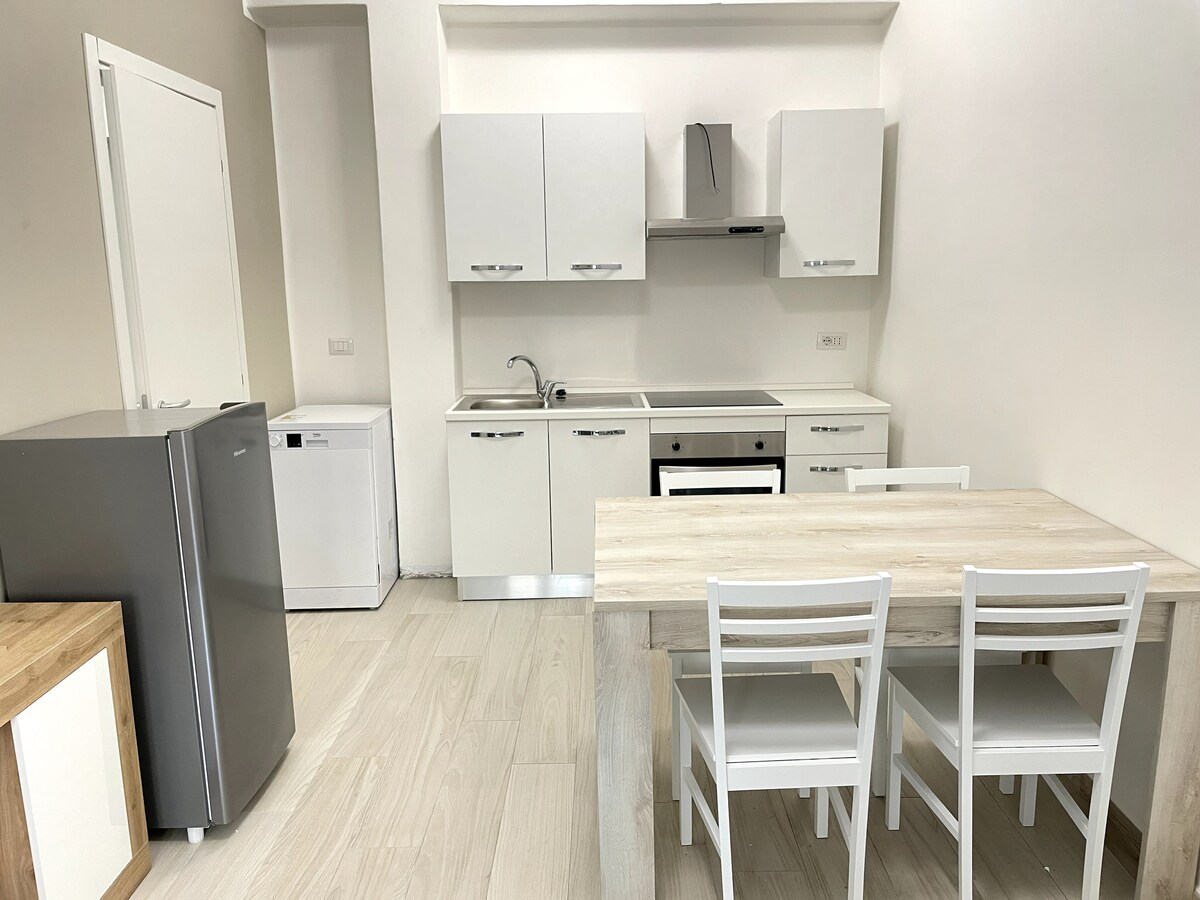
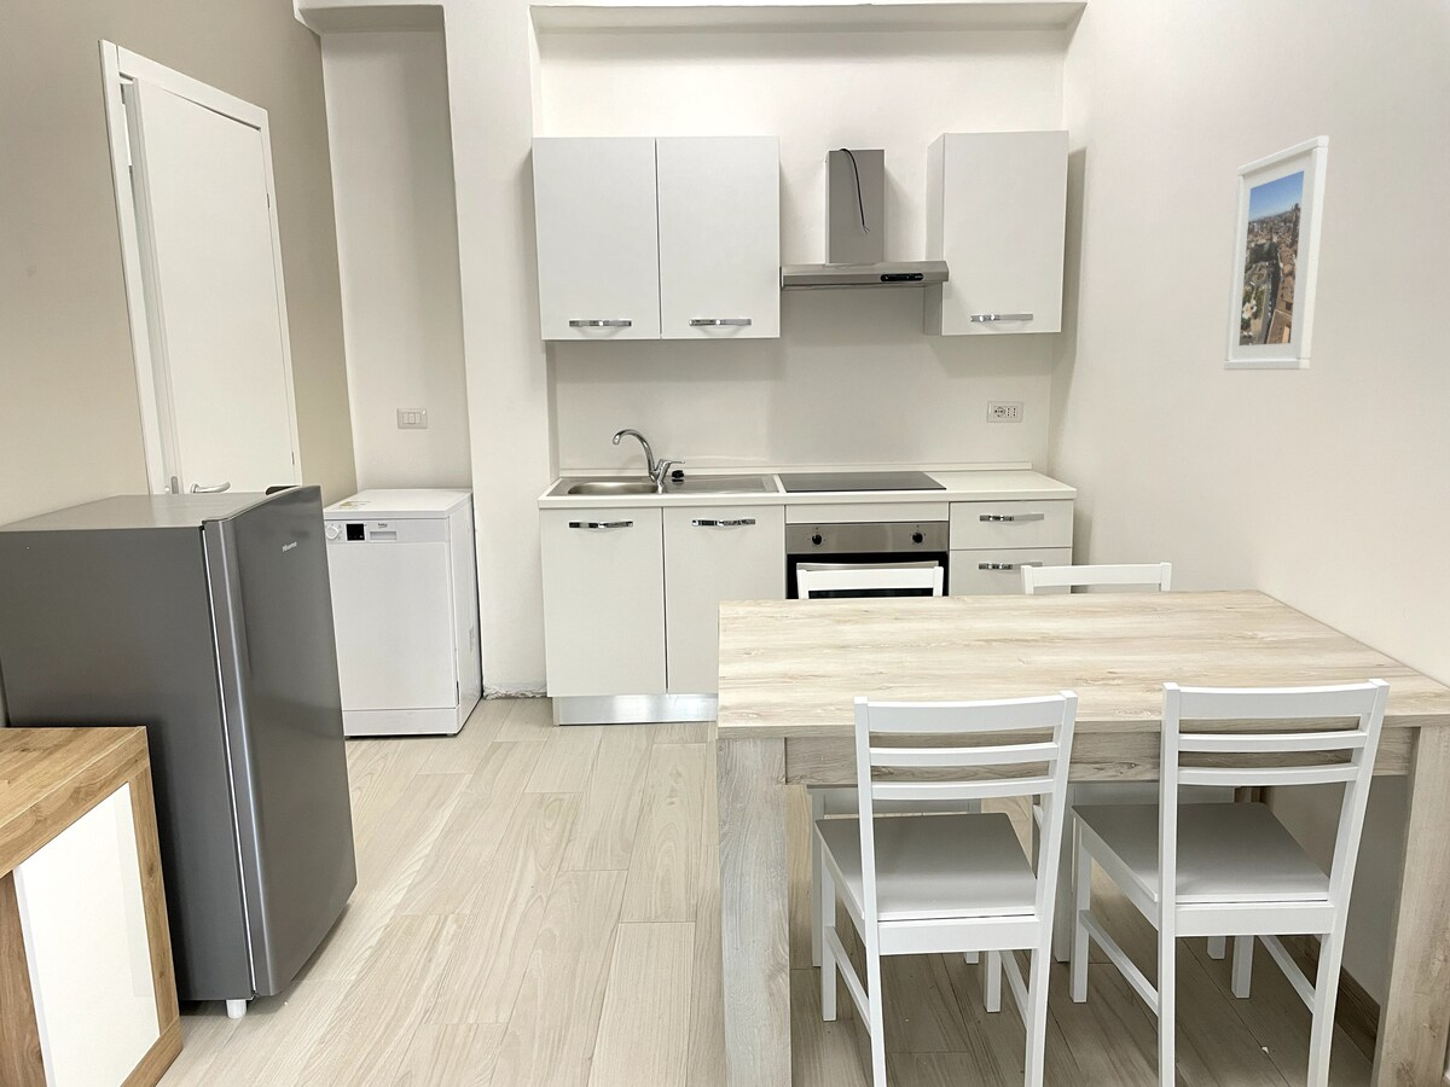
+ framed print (1271, 262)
